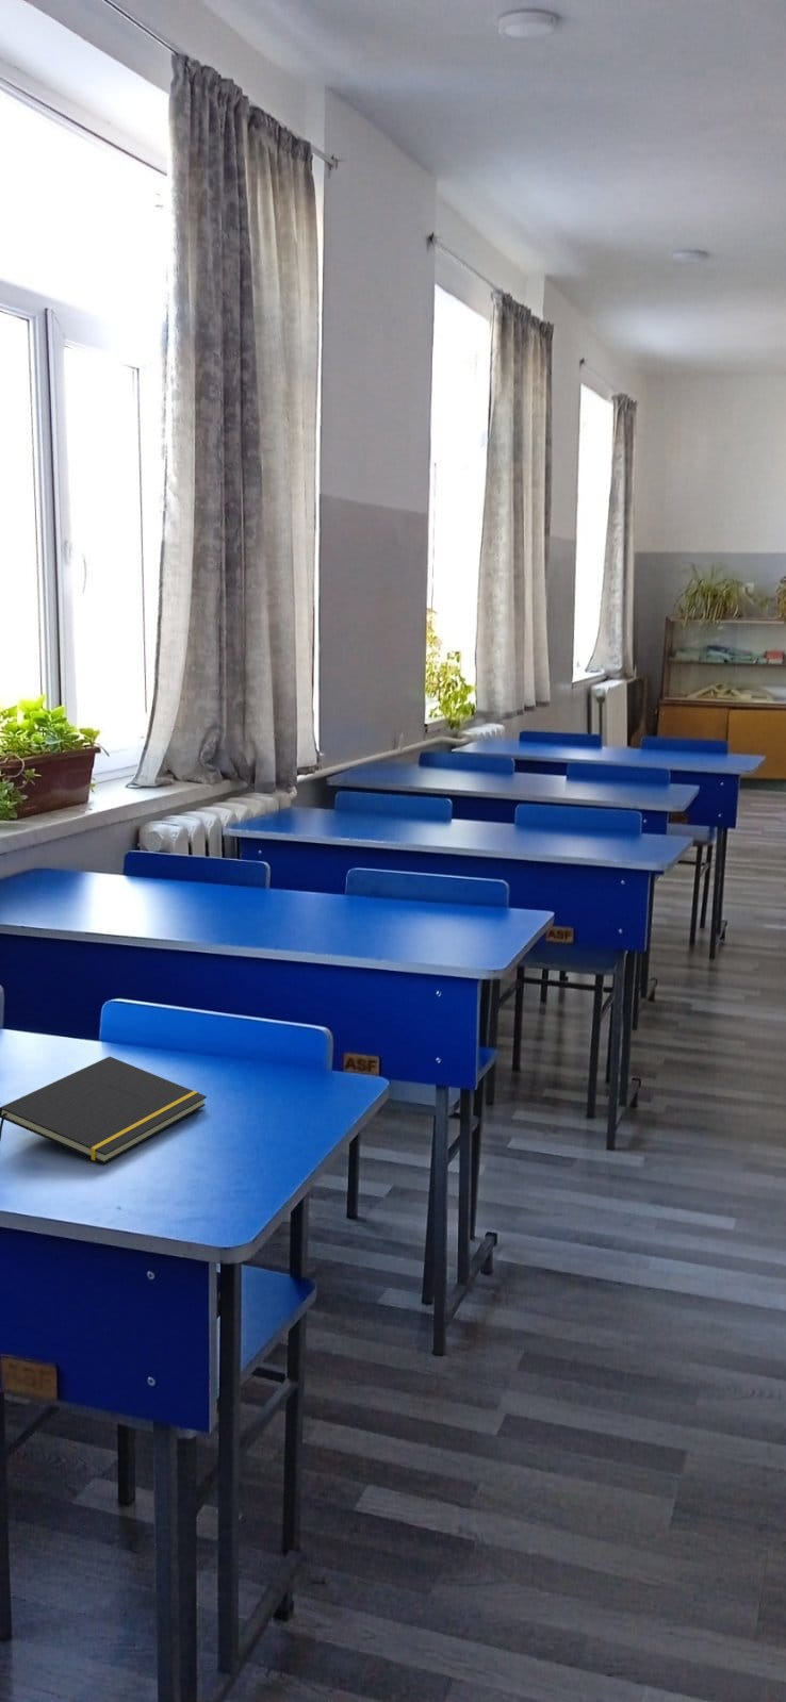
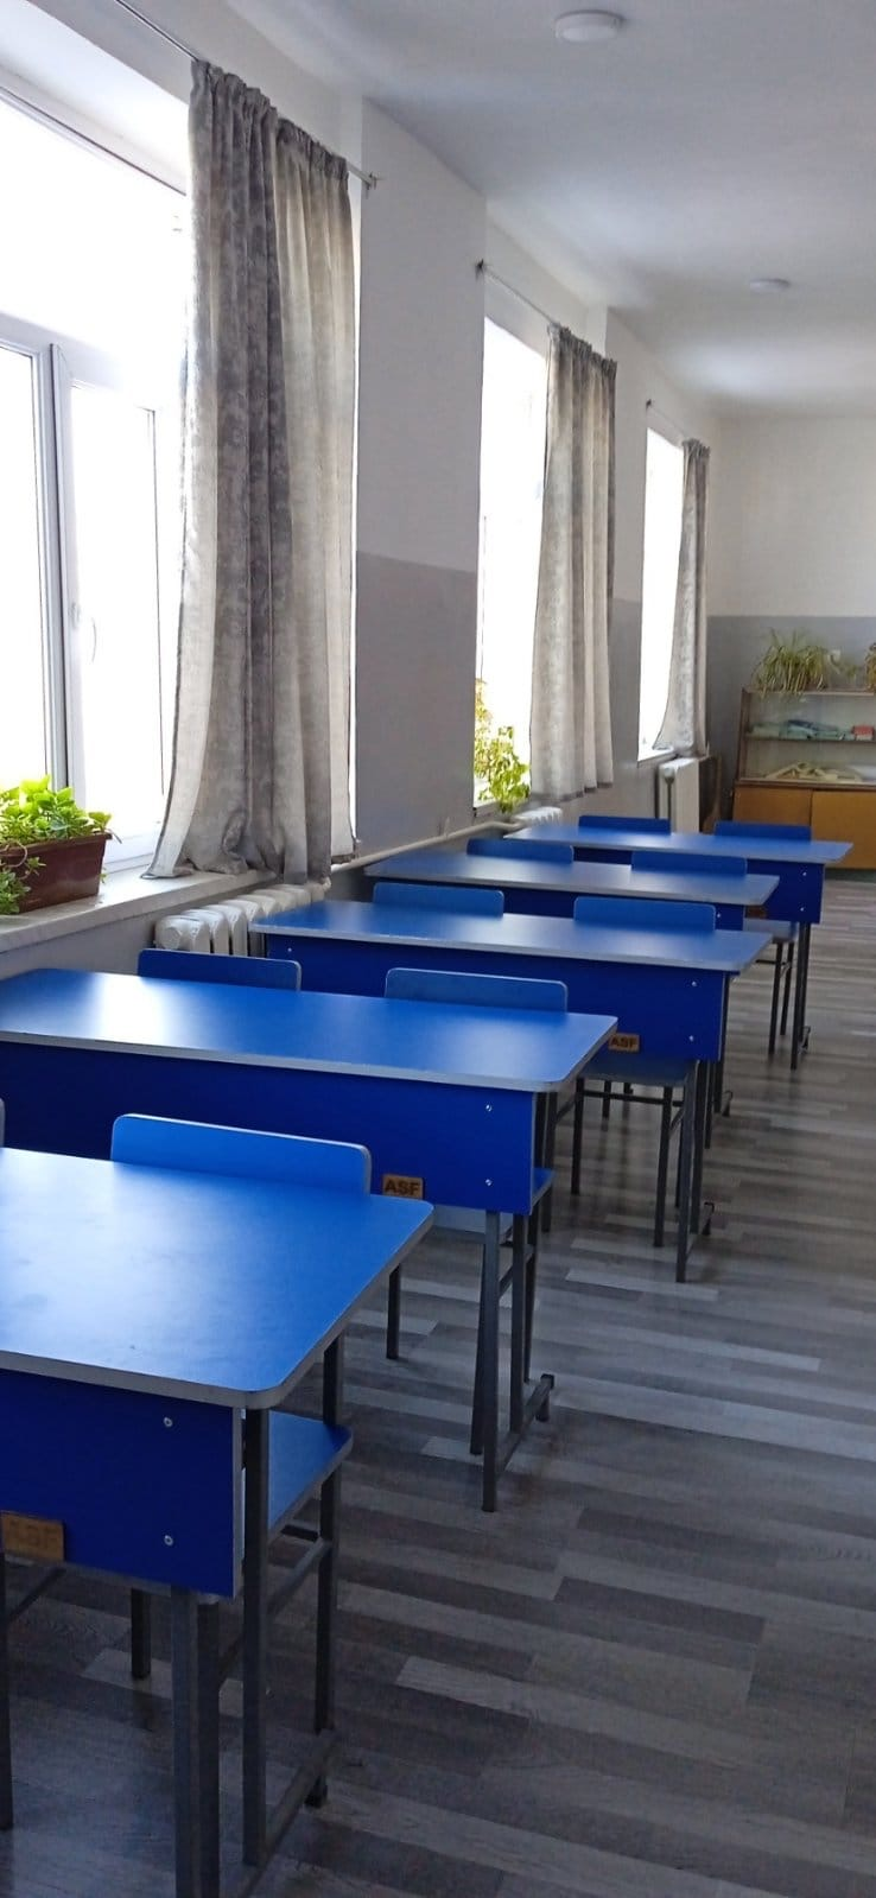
- notepad (106, 1106)
